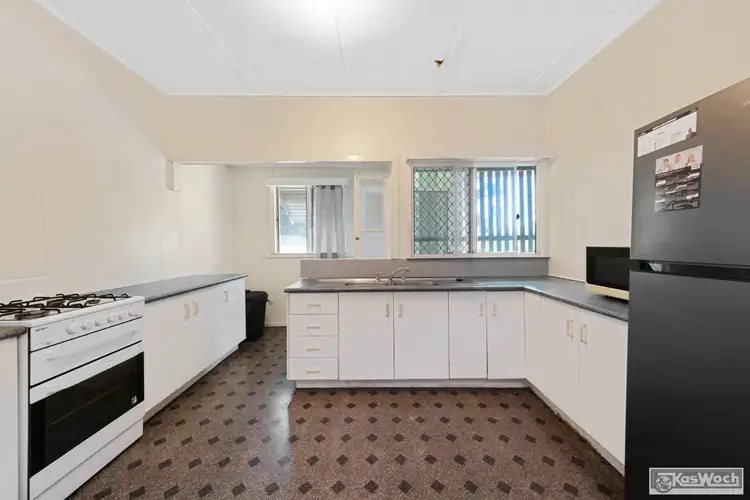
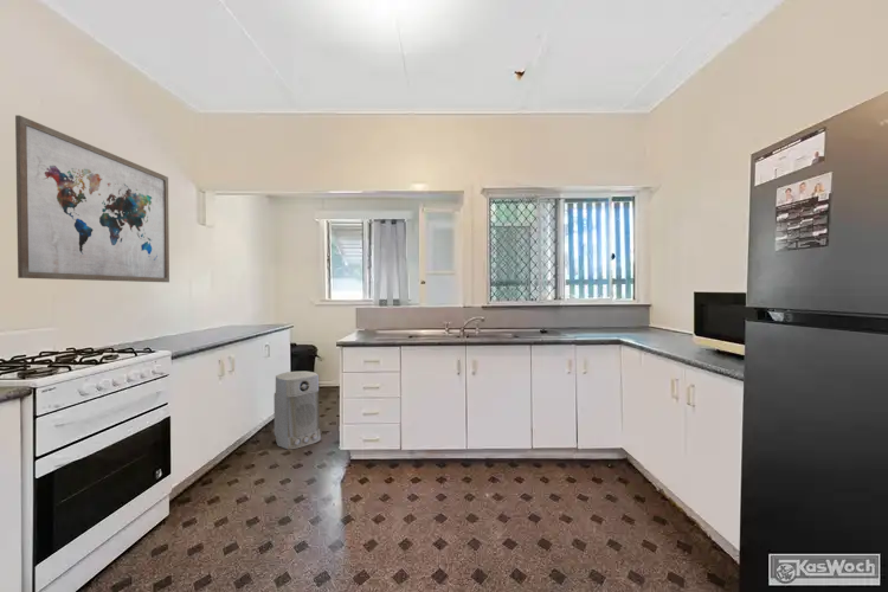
+ air purifier (296, 407)
+ wall art (109, 217)
